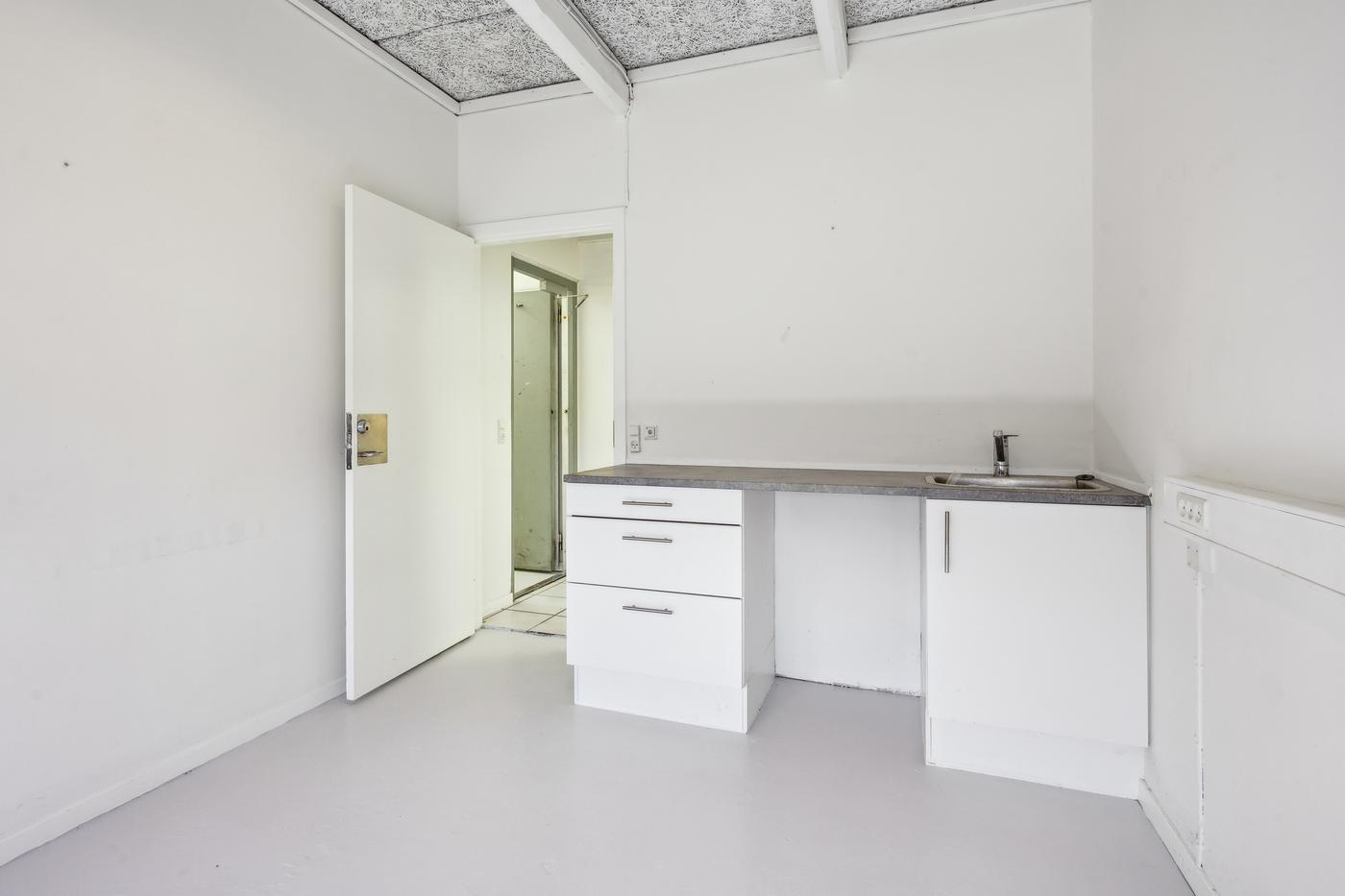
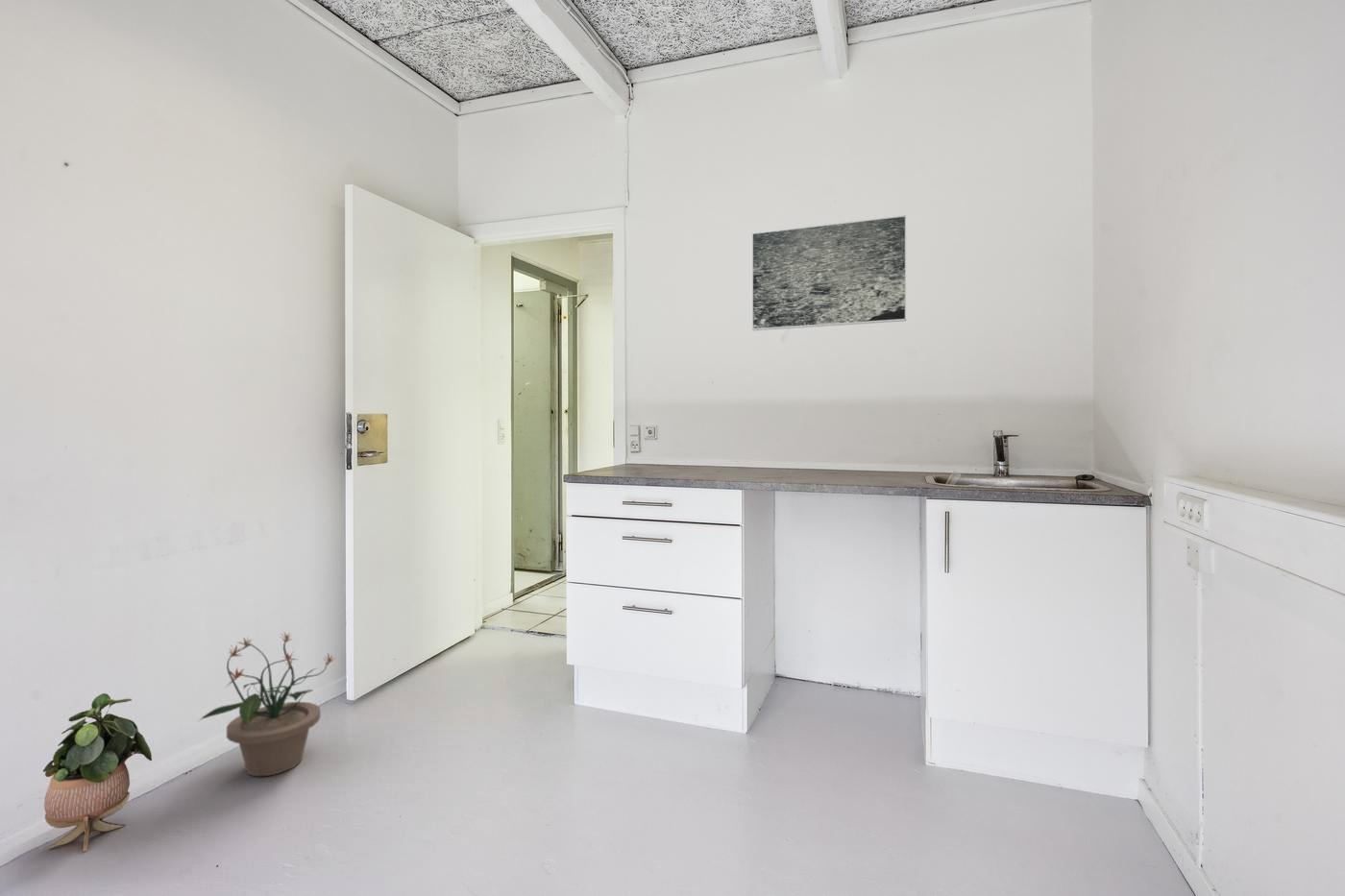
+ potted plant (267, 701)
+ potted plant (99, 765)
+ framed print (826, 276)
